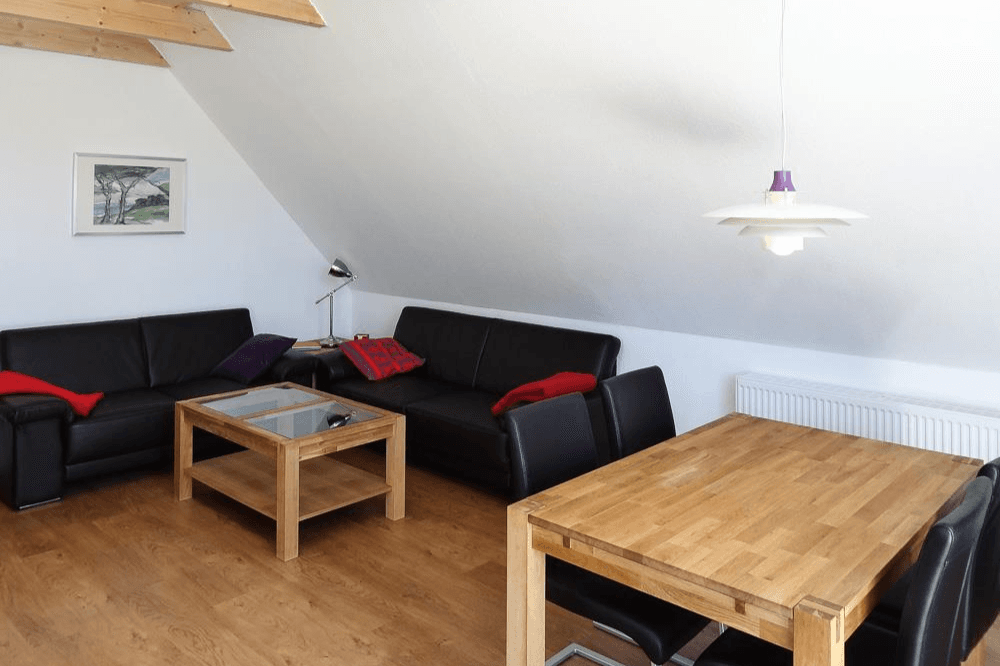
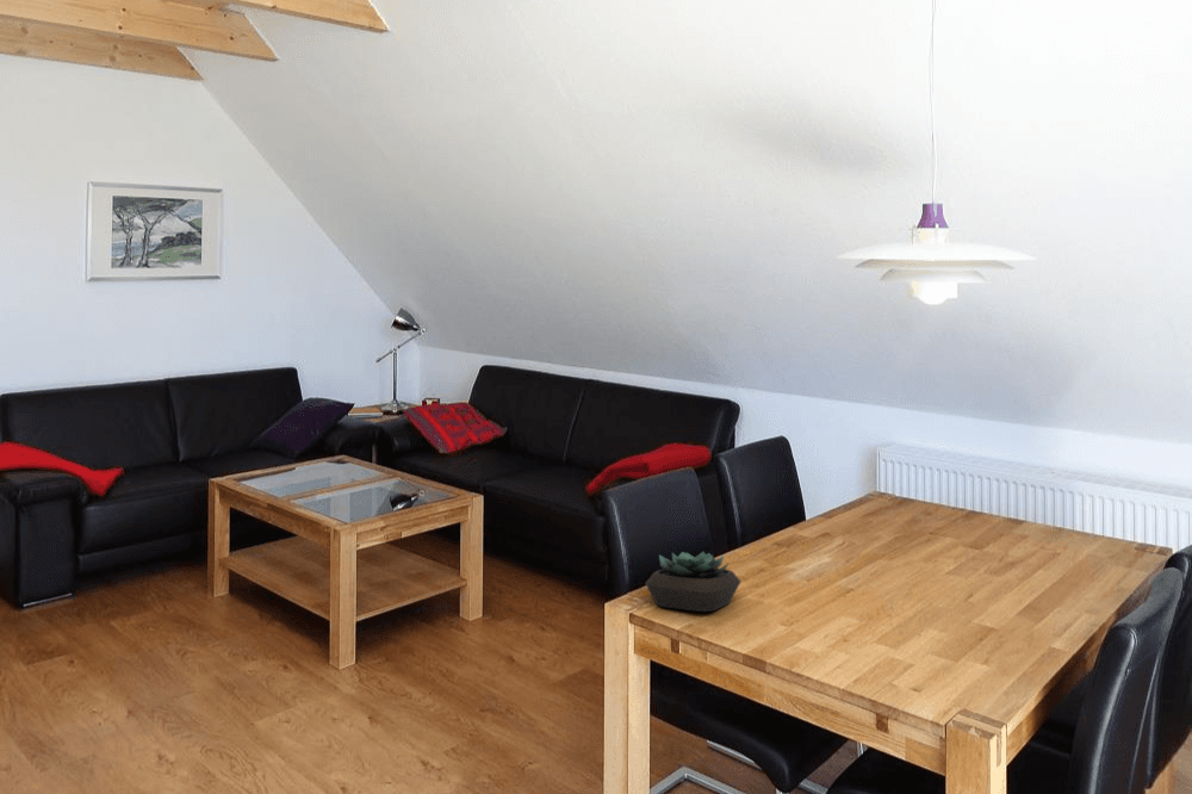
+ succulent plant (693, 578)
